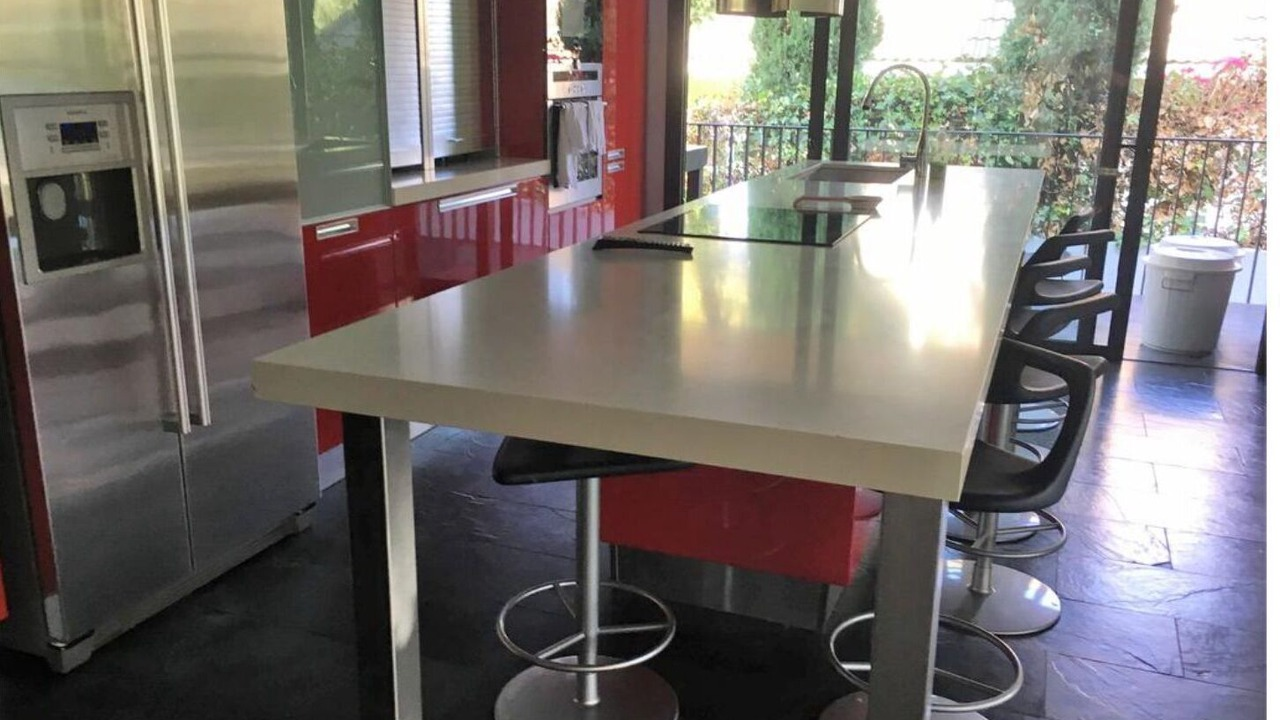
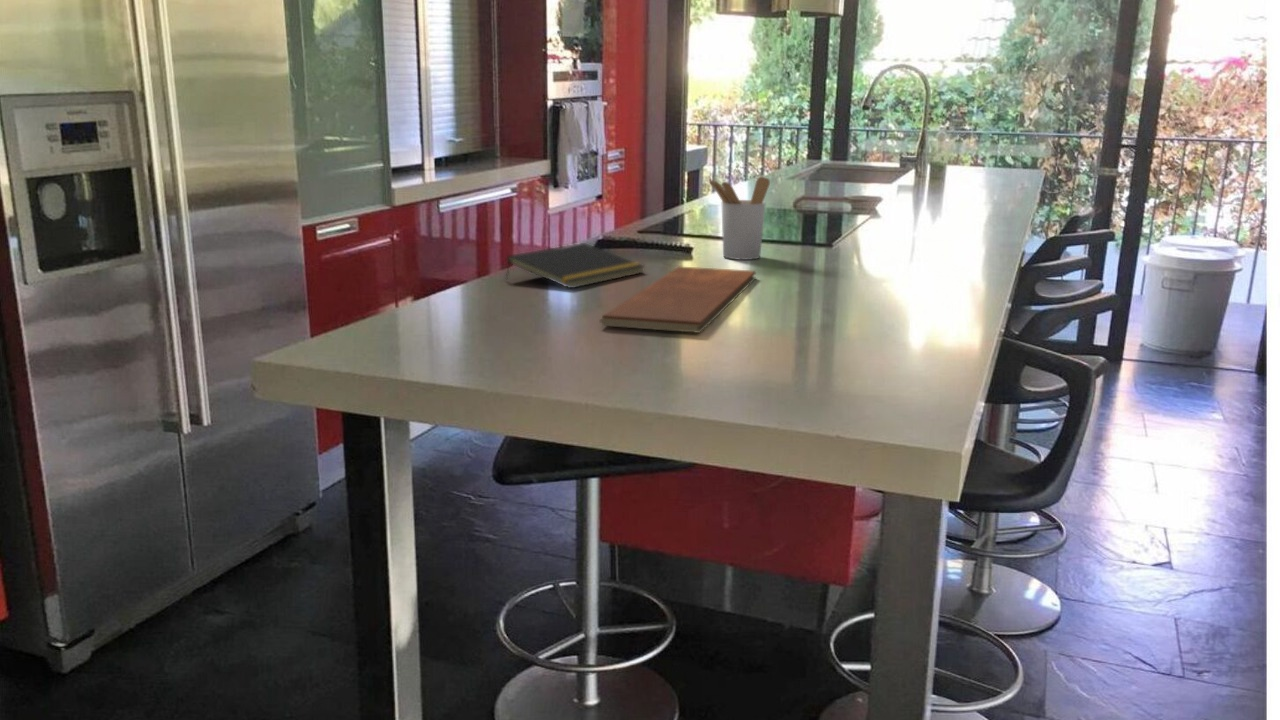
+ utensil holder (735, 217)
+ chopping board (686, 294)
+ notepad (577, 264)
